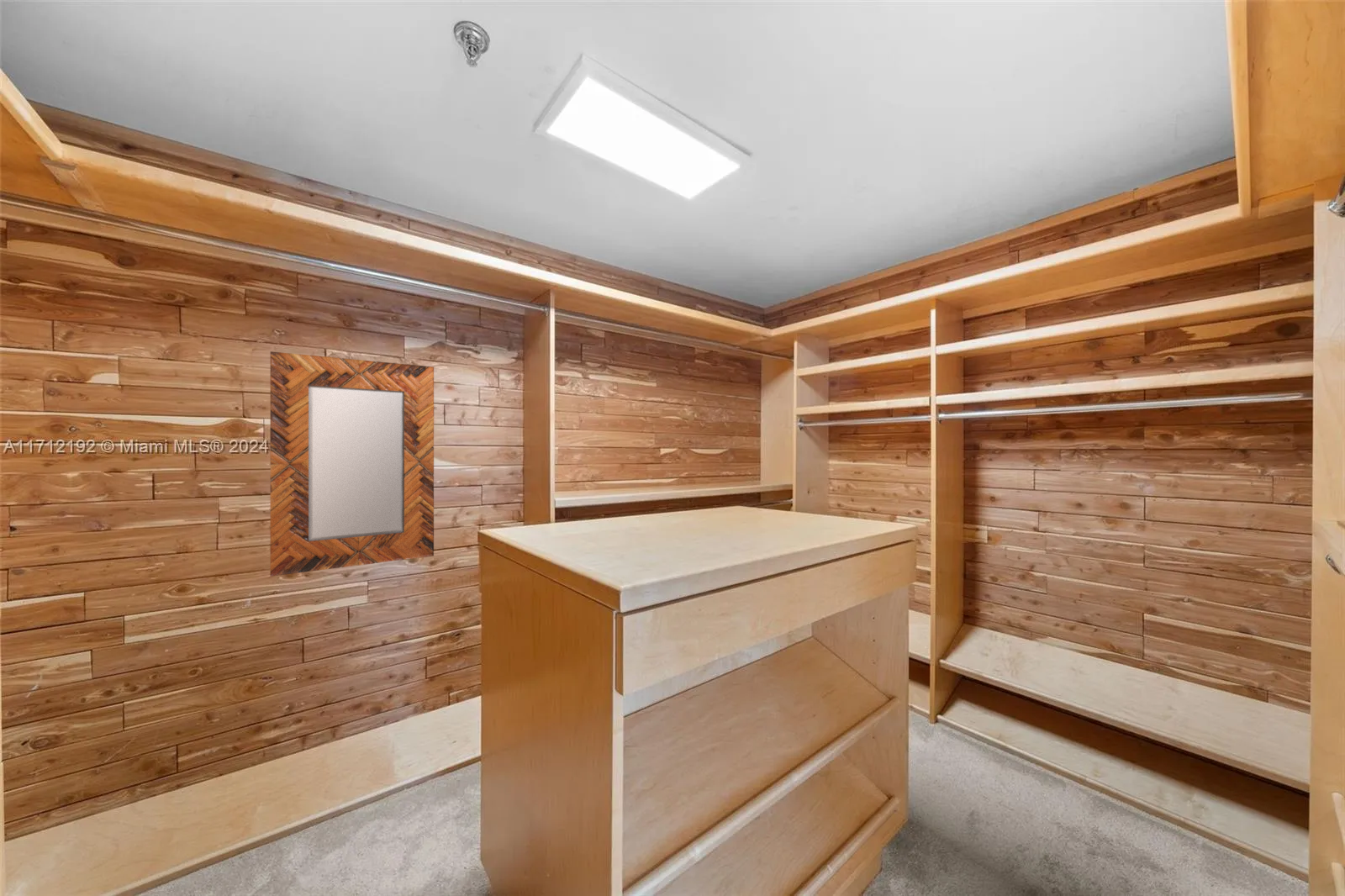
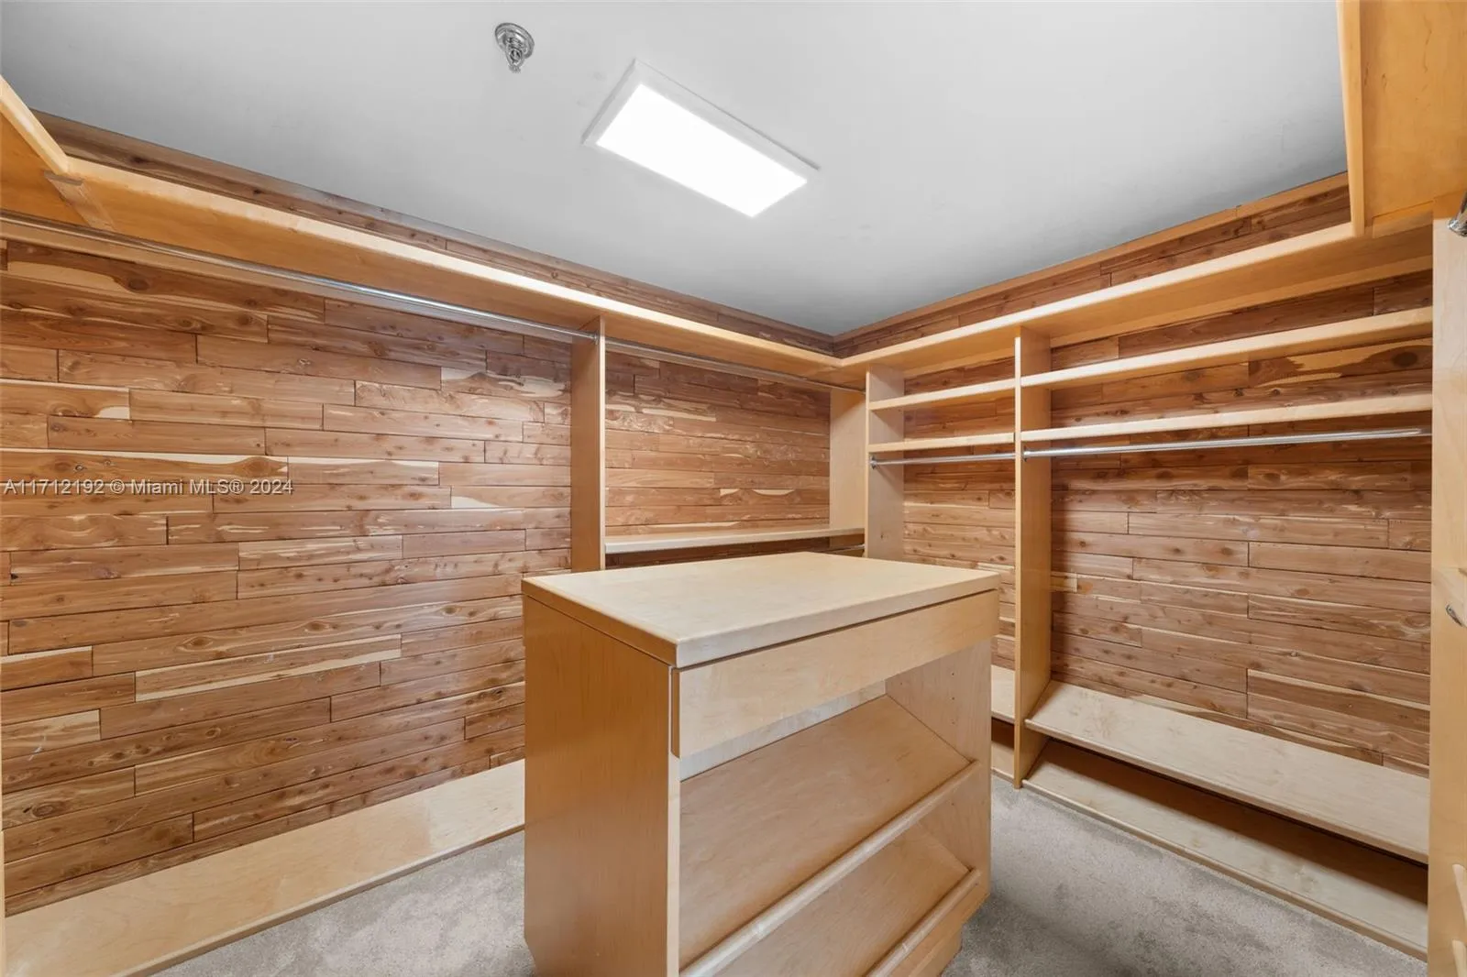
- home mirror (358, 462)
